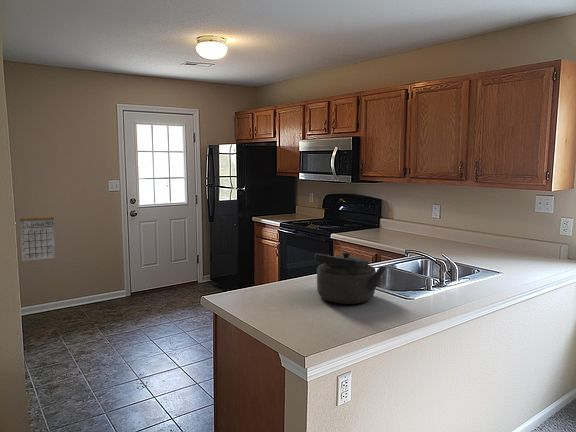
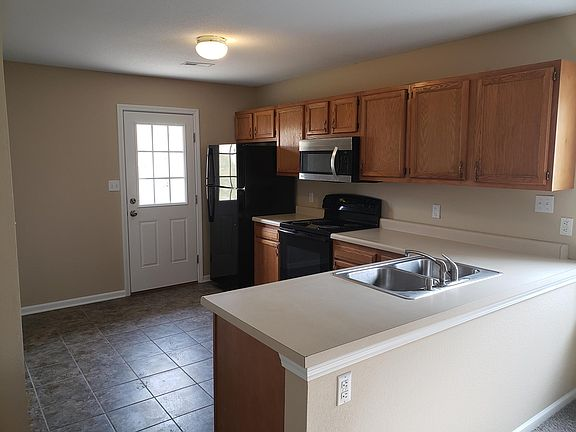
- kettle (346, 275)
- calendar (37, 233)
